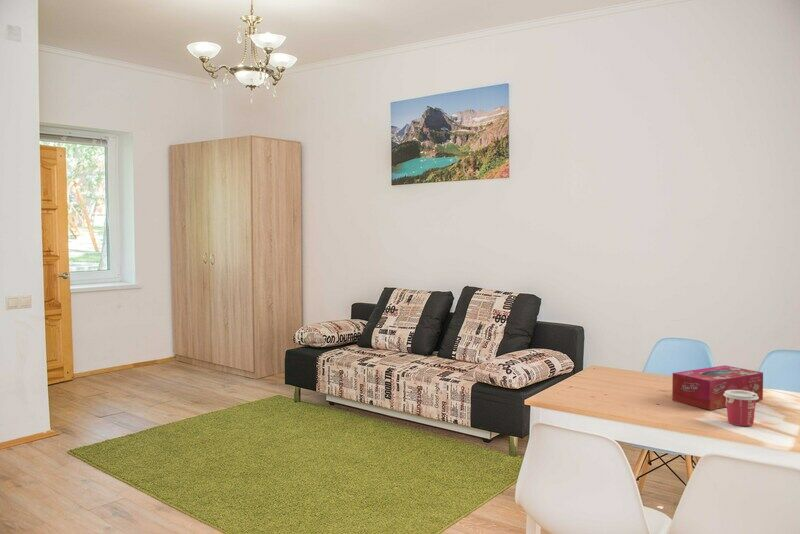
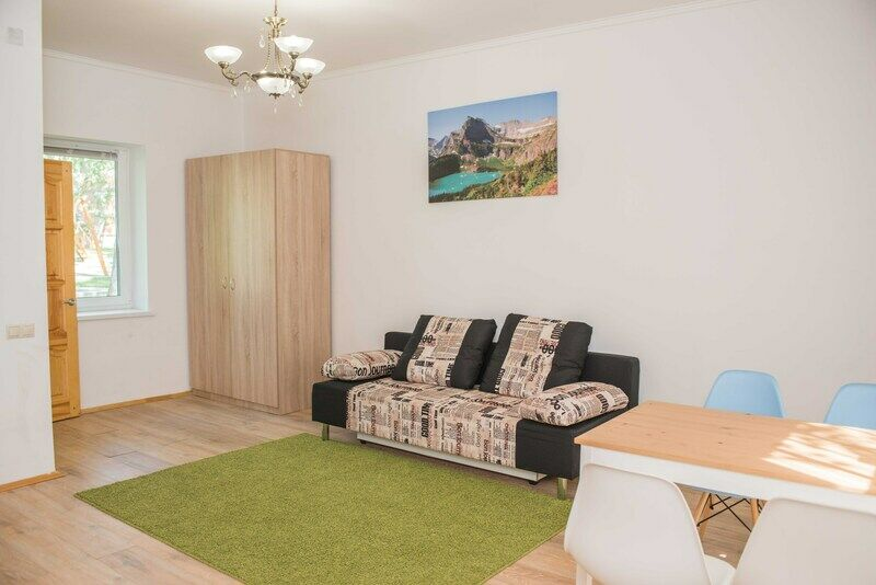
- tissue box (717, 386)
- cup (740, 408)
